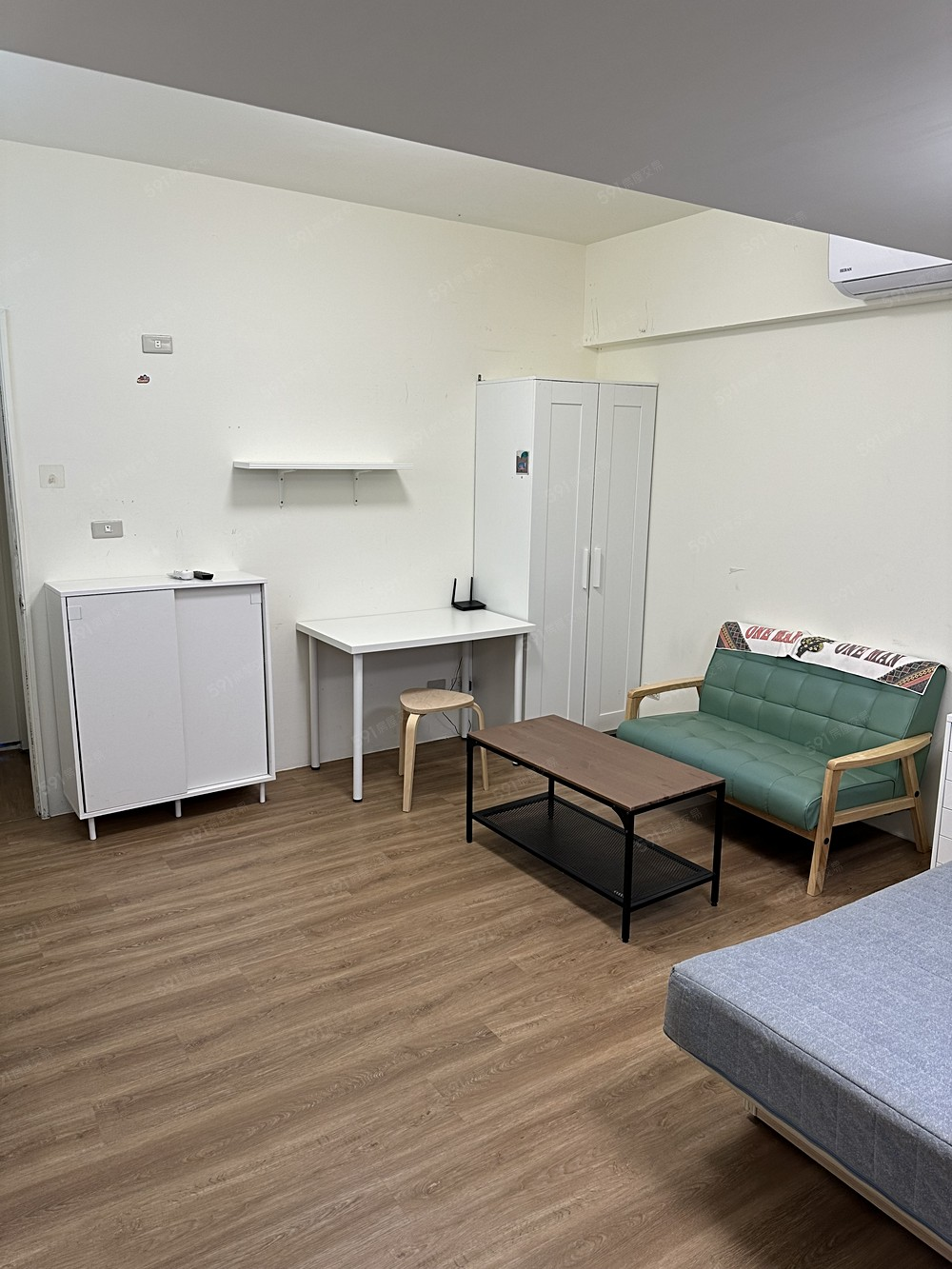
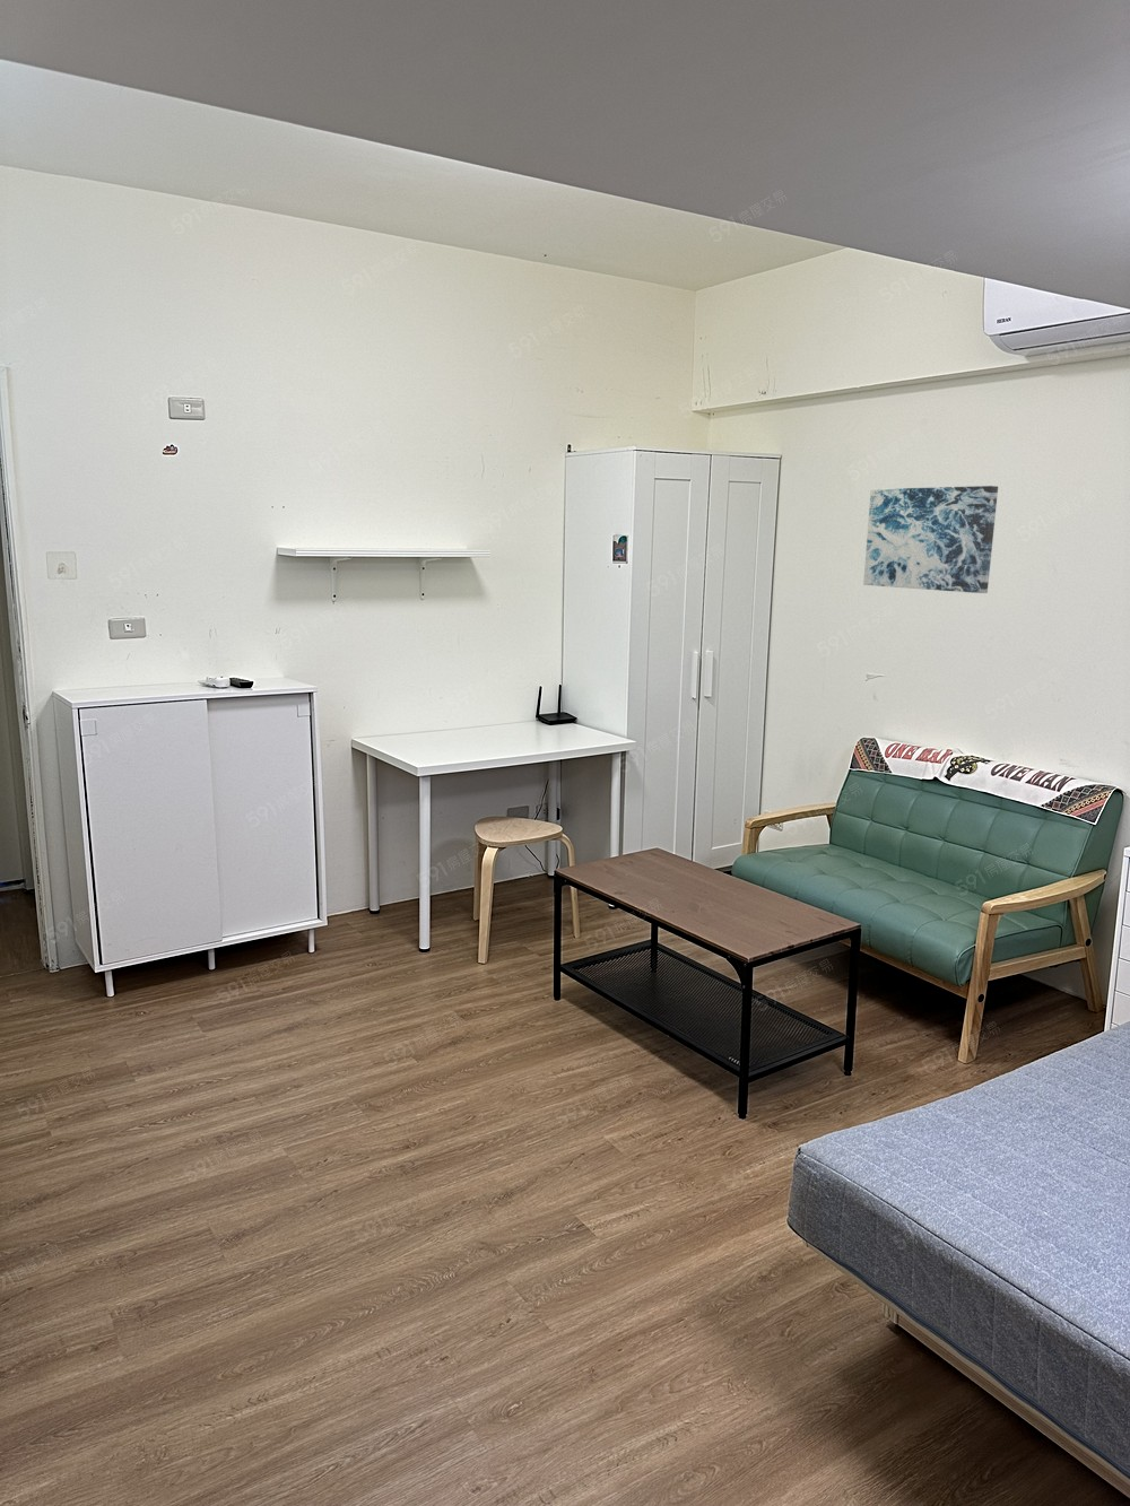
+ wall art (927, 538)
